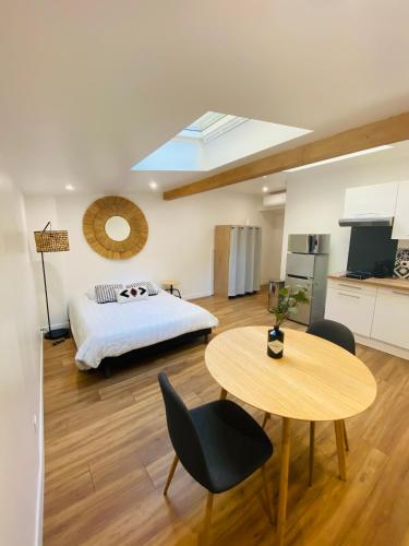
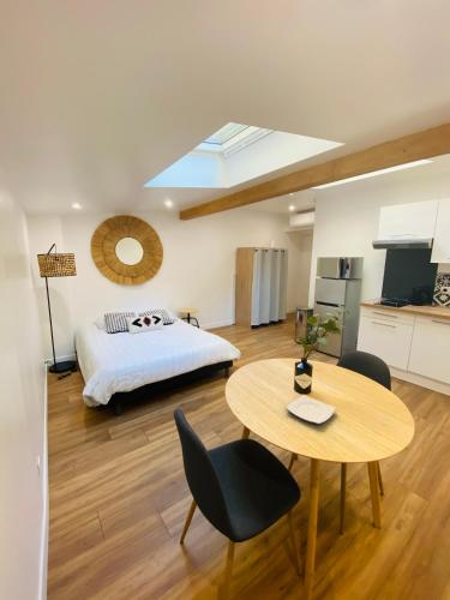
+ plate (310, 409)
